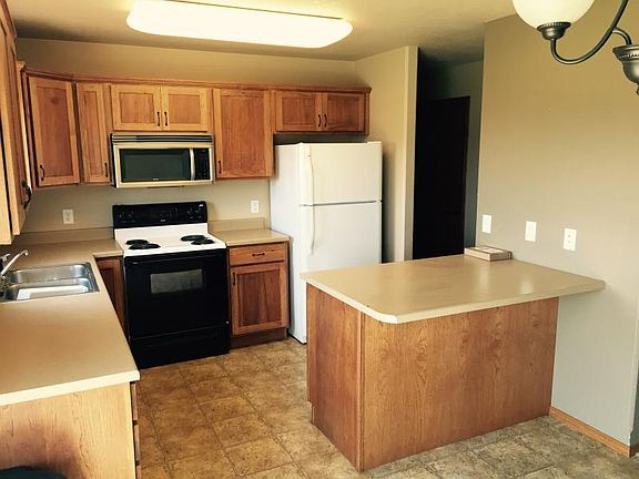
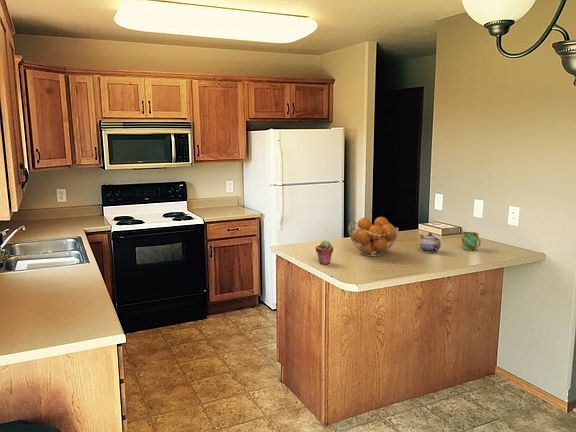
+ mug (471, 241)
+ teapot (429, 242)
+ fruit basket (372, 235)
+ potted succulent (324, 251)
